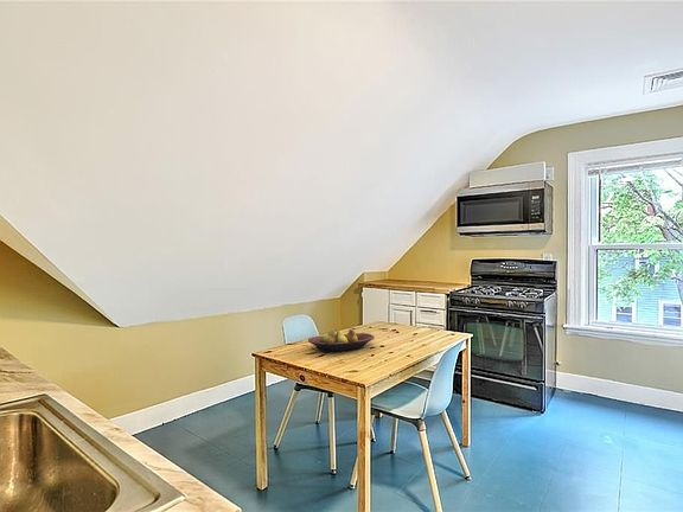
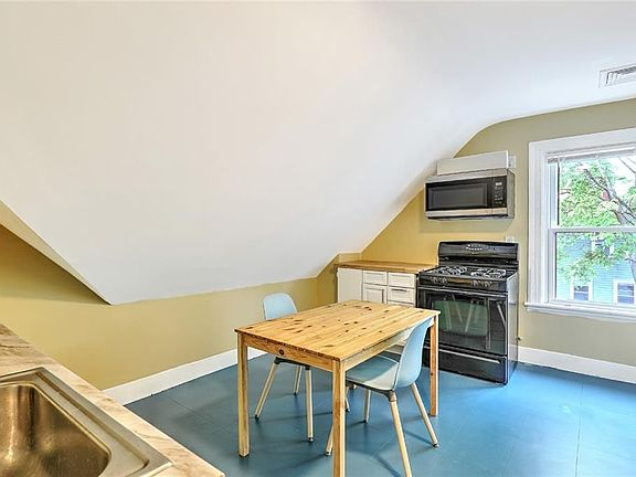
- fruit bowl (342, 339)
